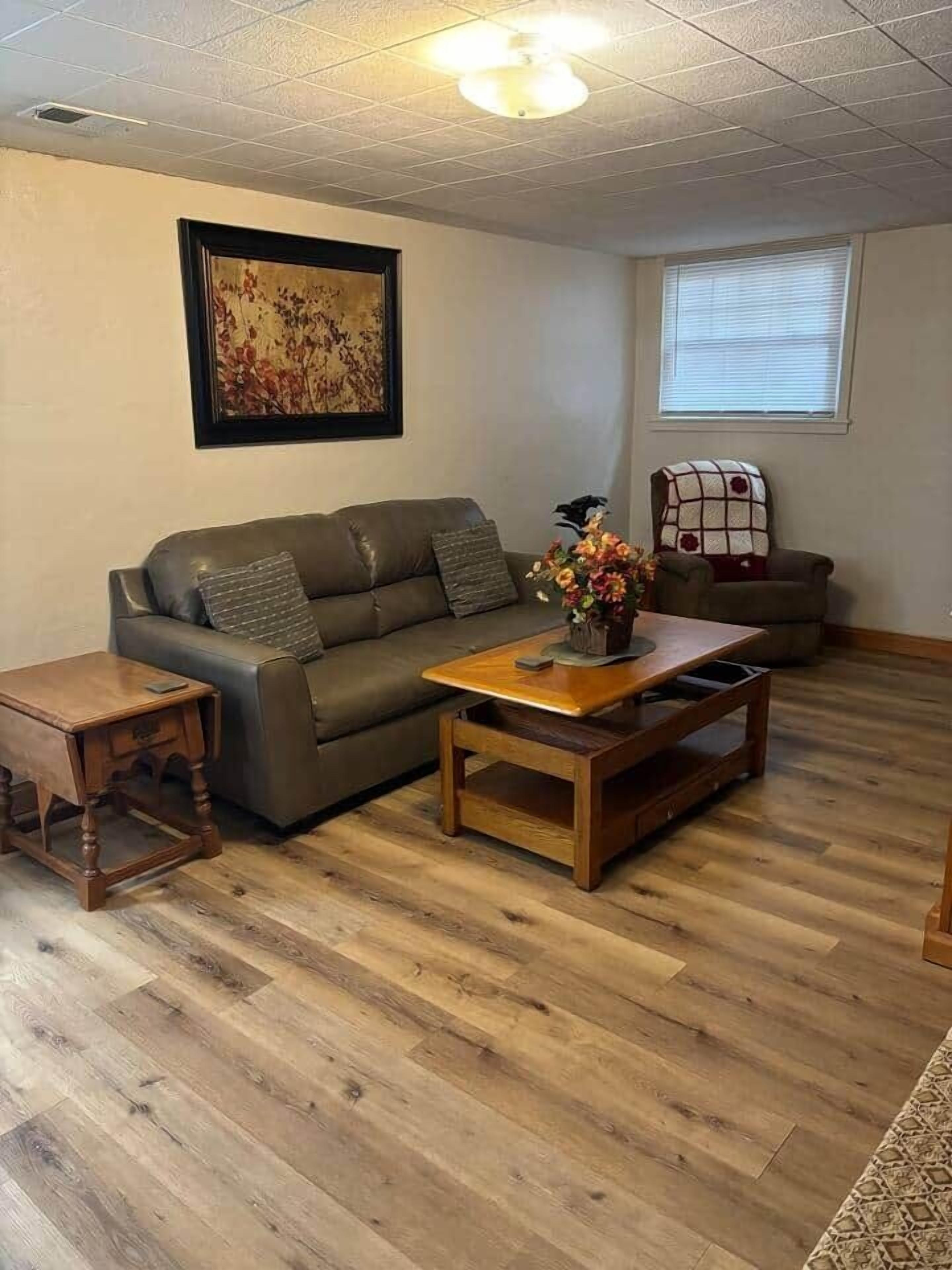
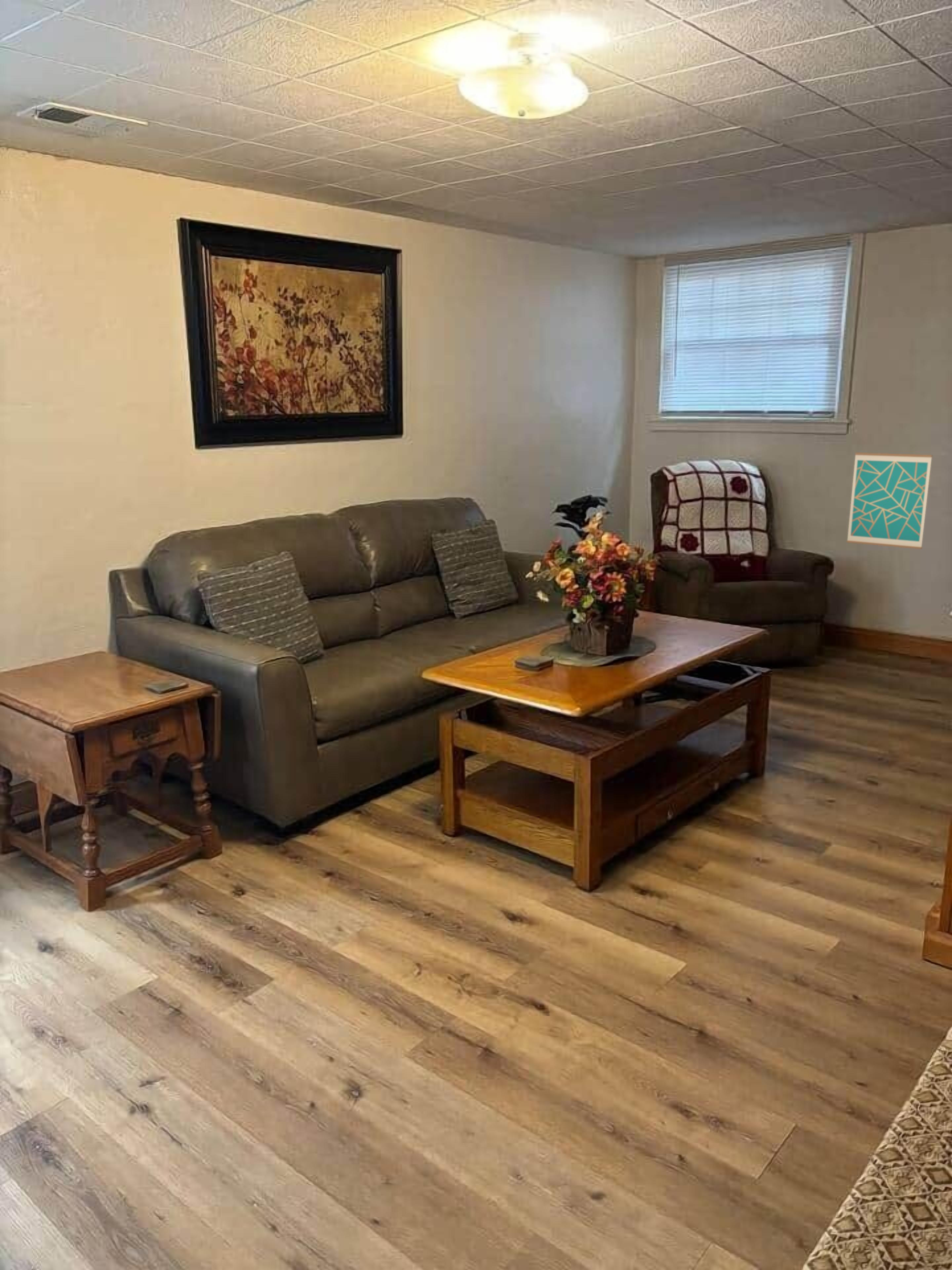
+ wall art (888, 500)
